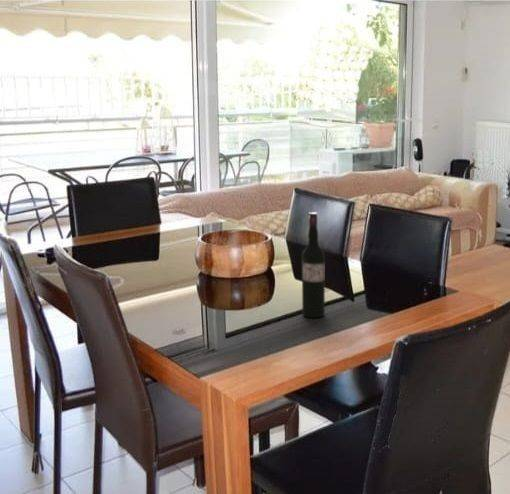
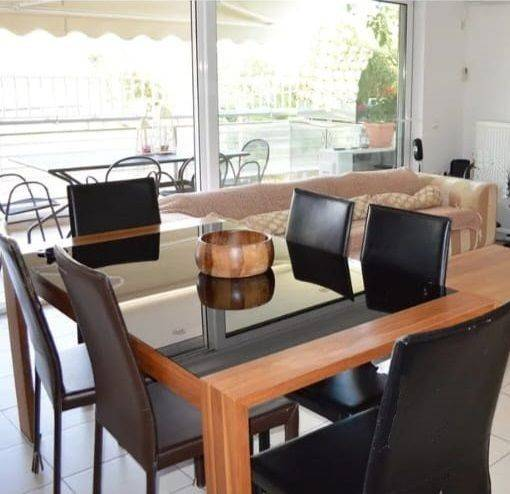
- wine bottle (313, 264)
